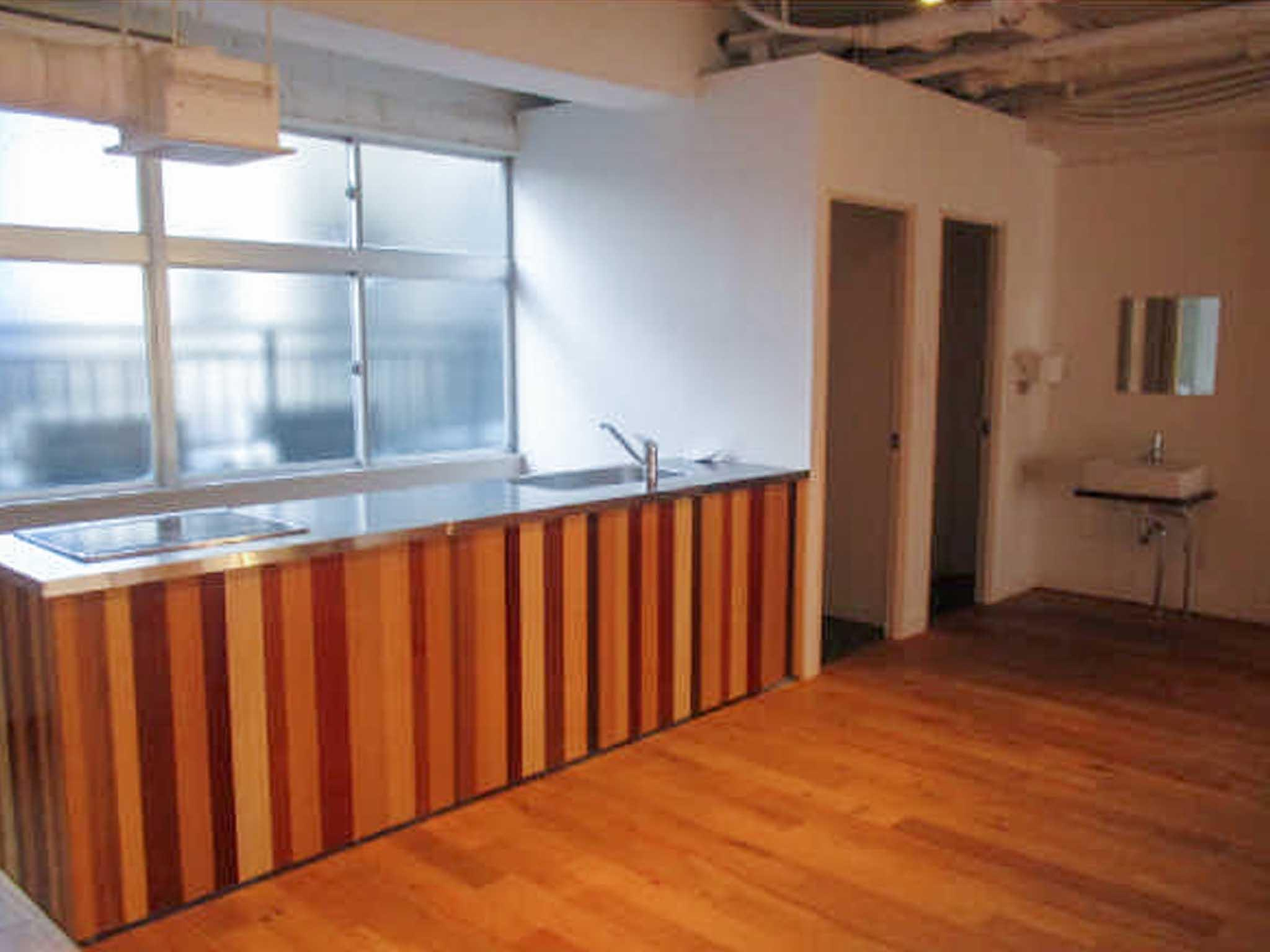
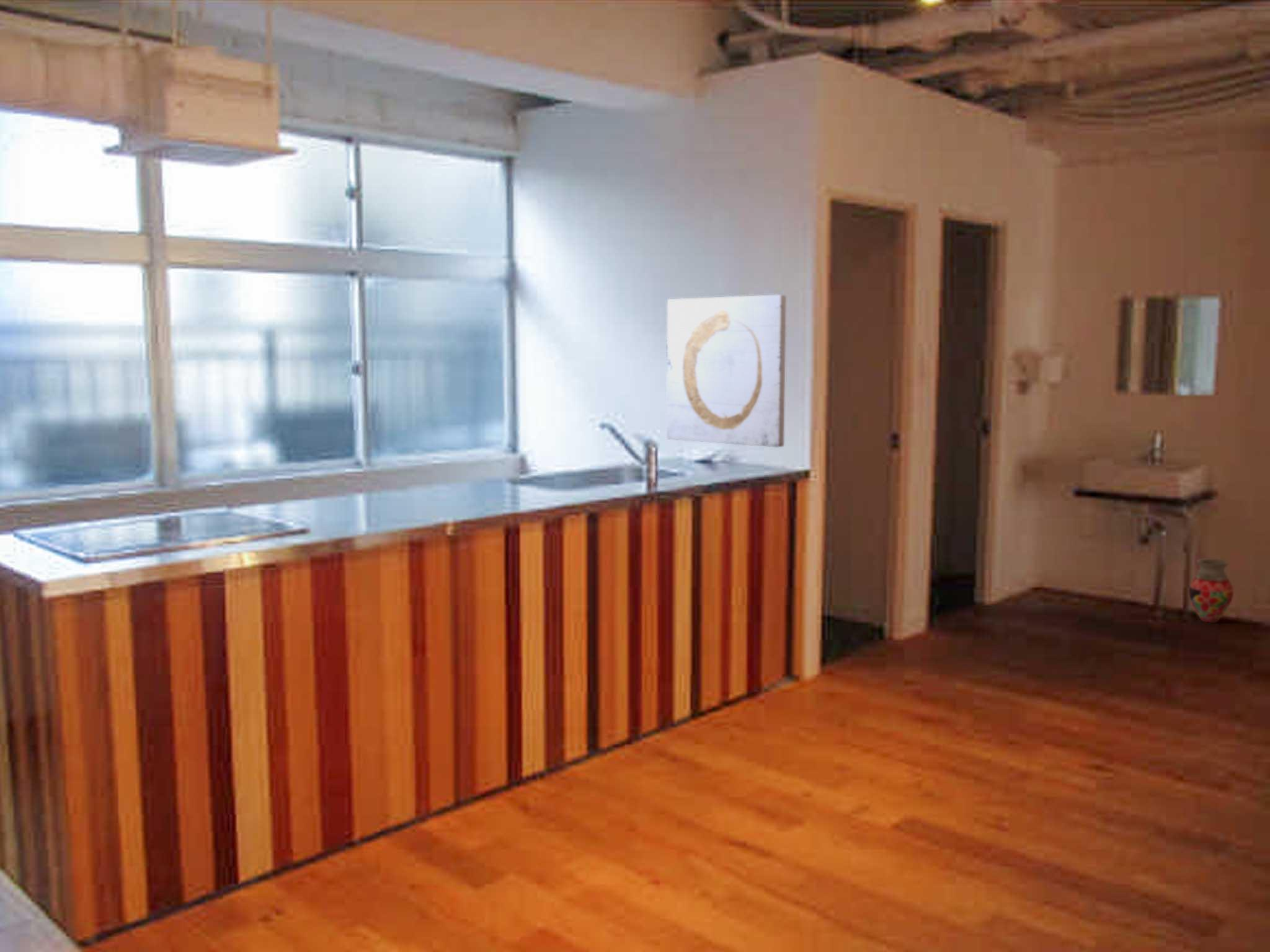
+ wall art (724, 370)
+ vase (1210, 591)
